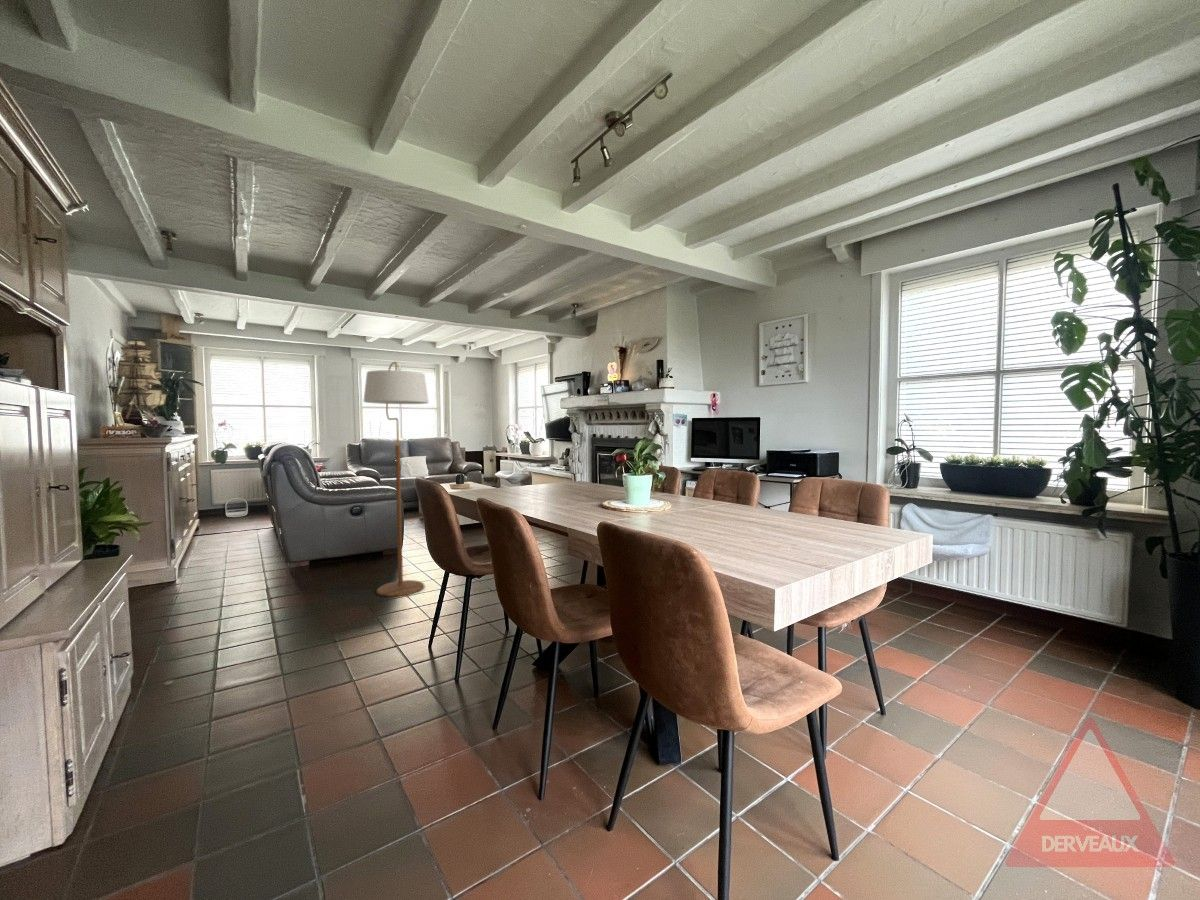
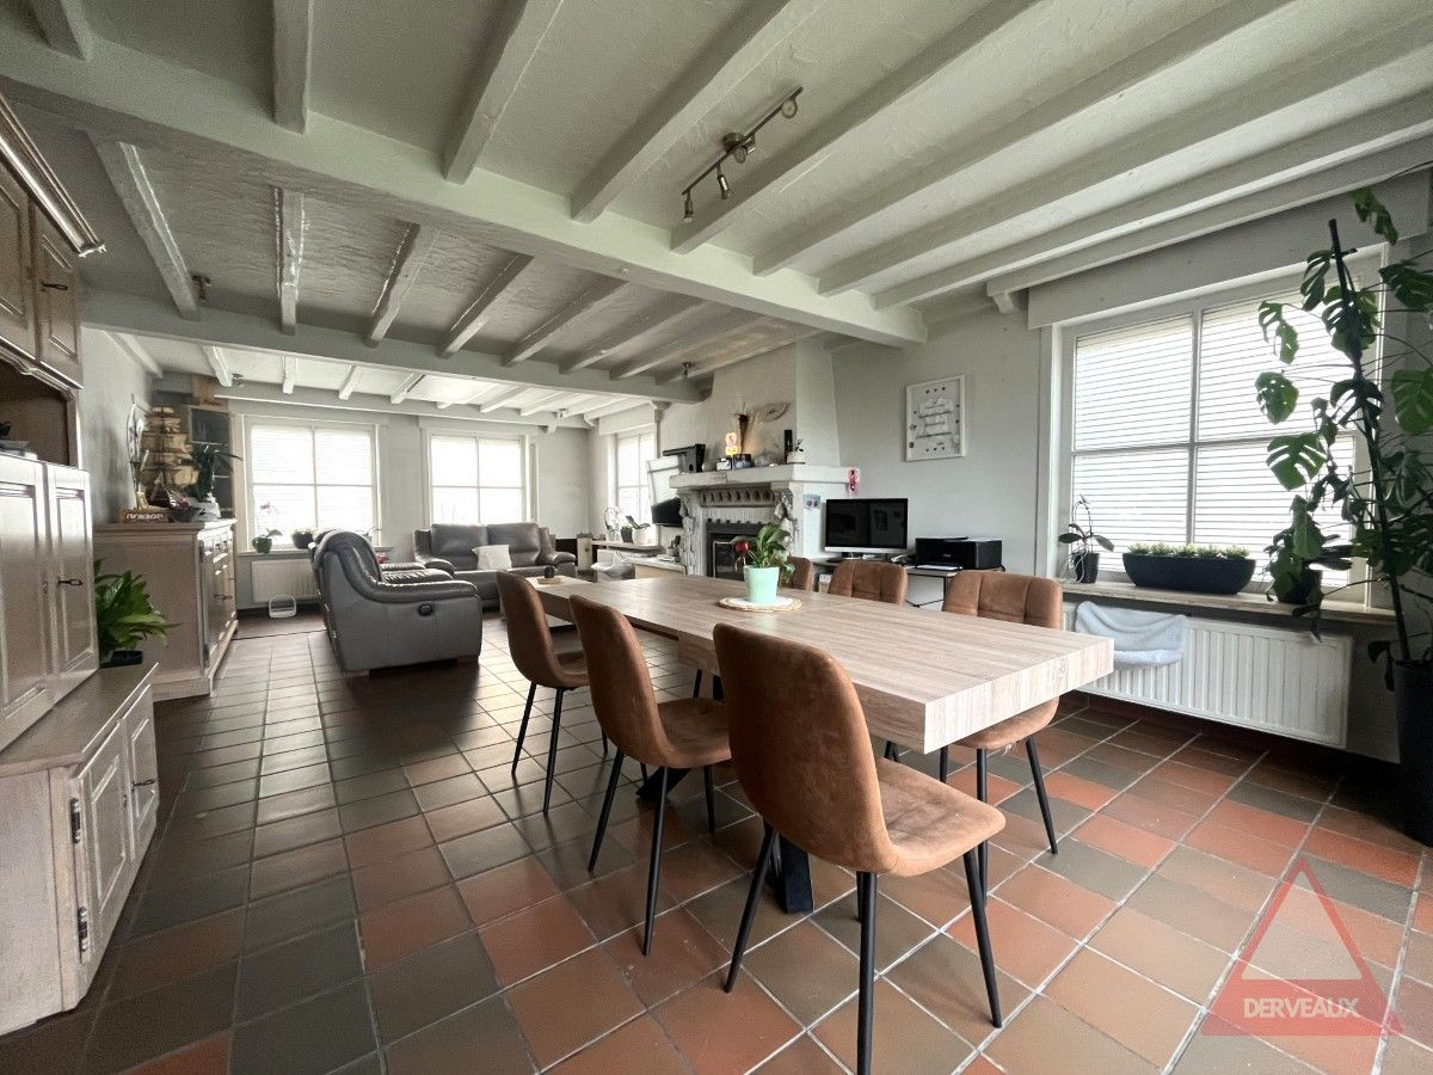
- floor lamp (397, 475)
